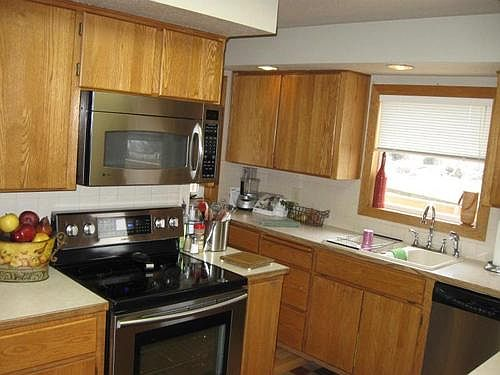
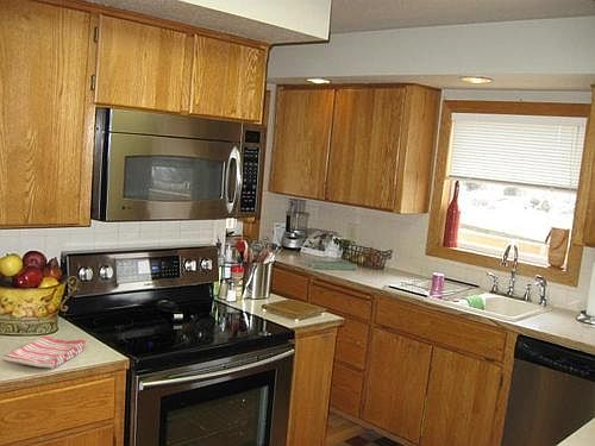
+ dish towel (45, 350)
